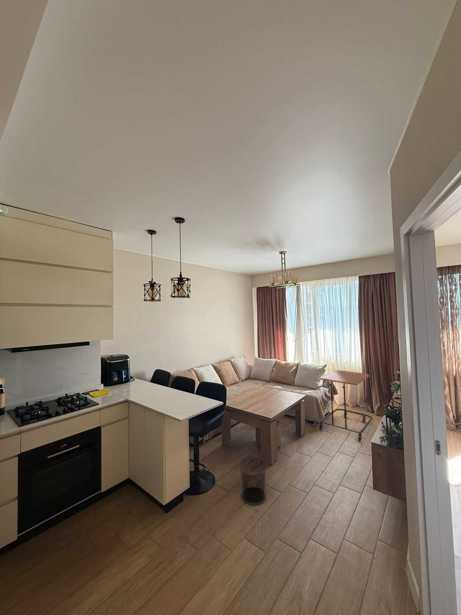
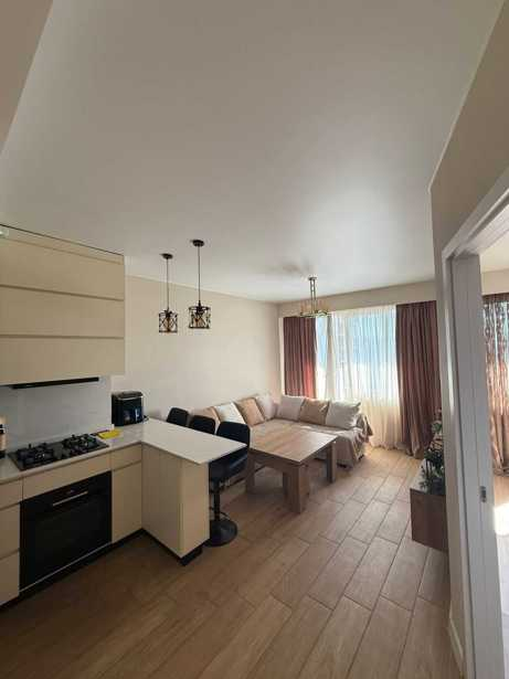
- side table (345, 401)
- waste bin (253, 480)
